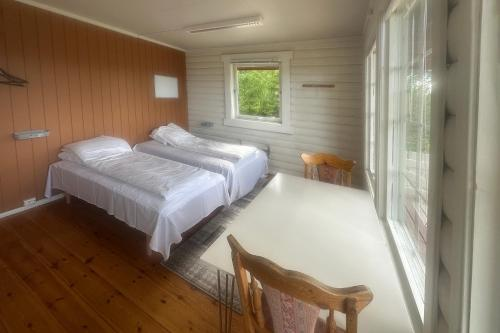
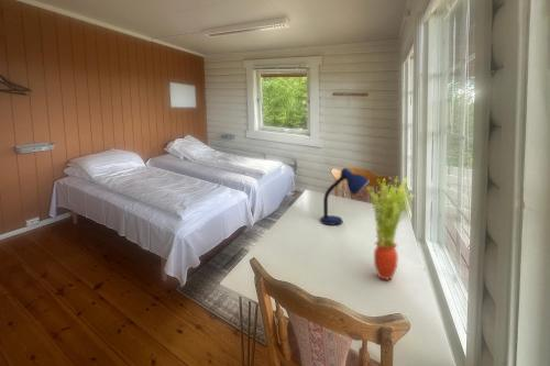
+ potted plant (389, 226)
+ desk lamp (350, 191)
